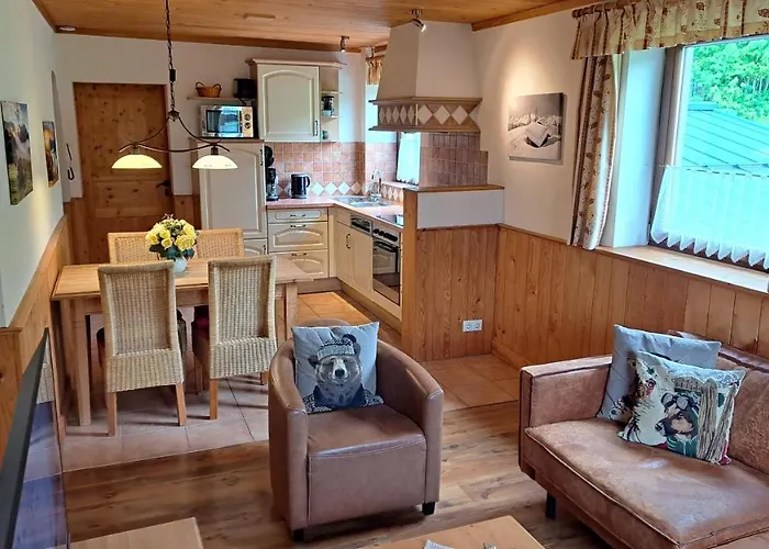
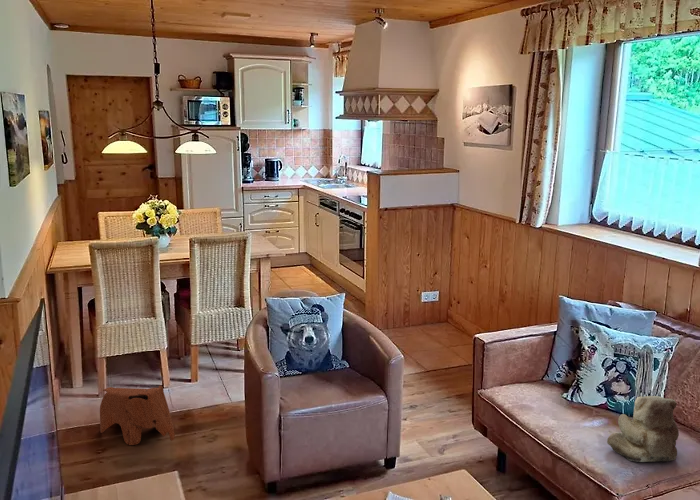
+ teddy bear (647, 422)
+ toy elephant (137, 410)
